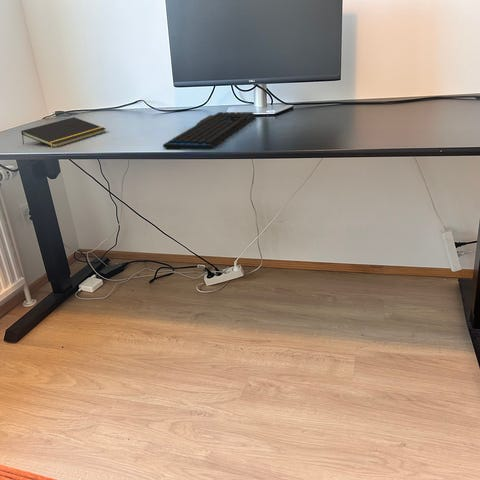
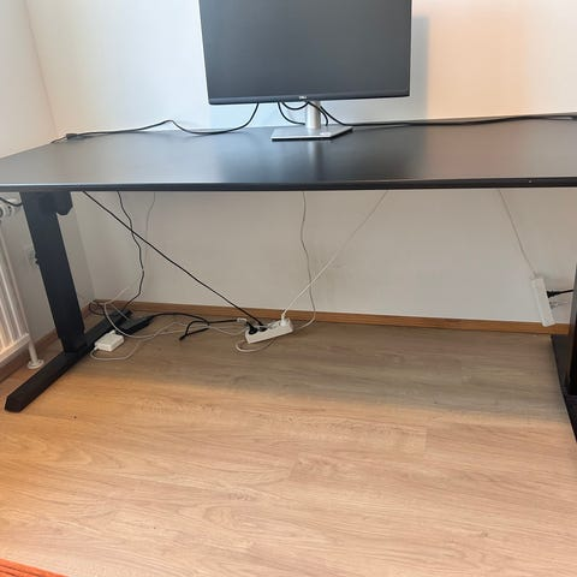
- notepad (65, 131)
- keyboard (211, 128)
